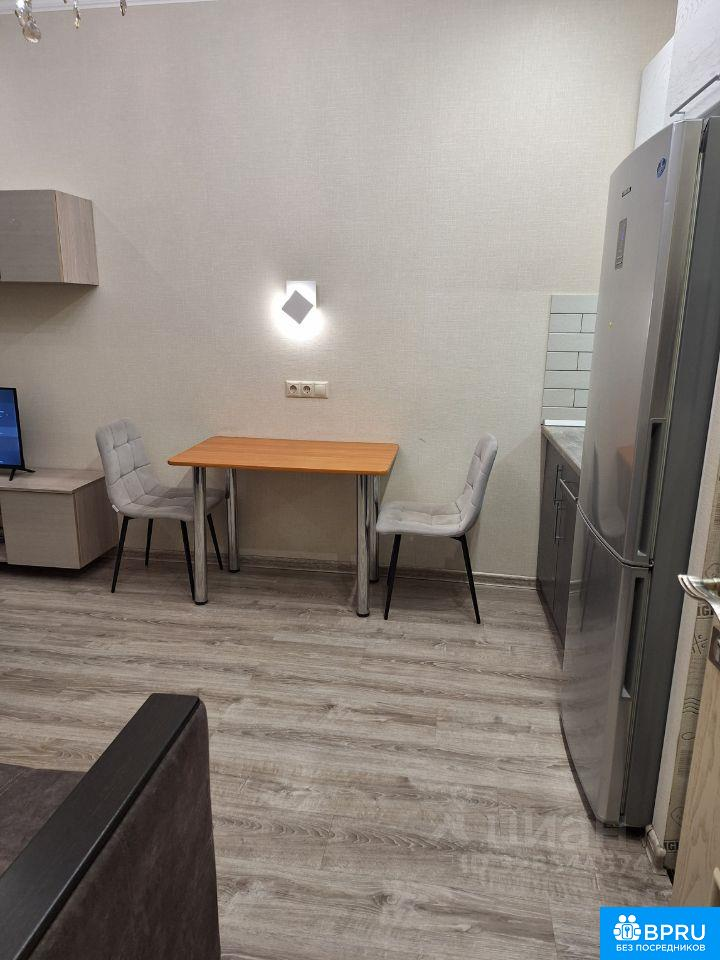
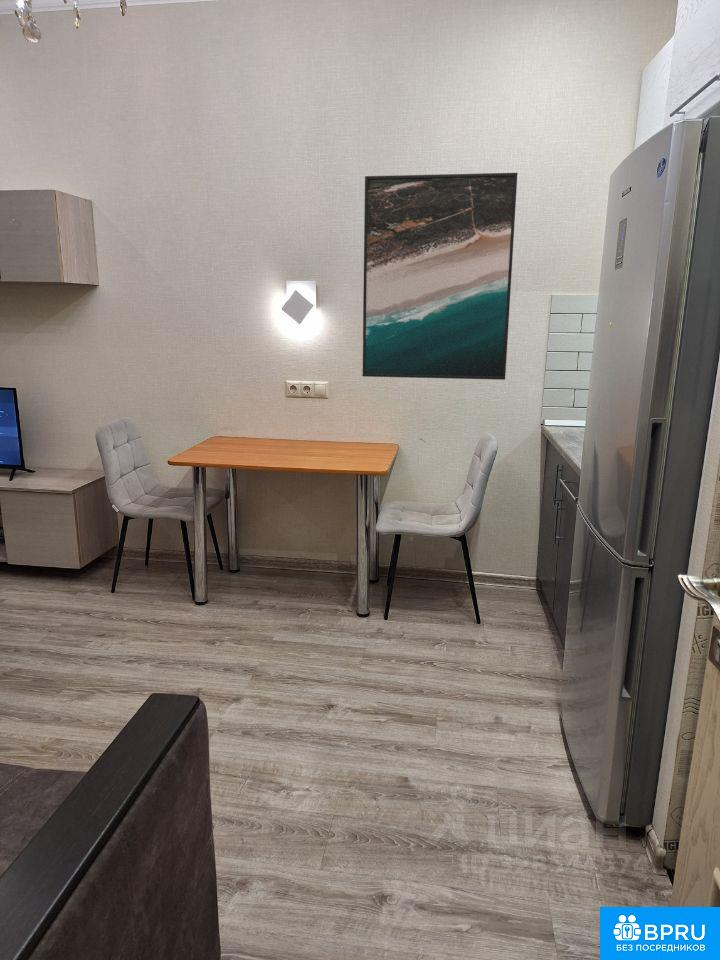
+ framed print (436, 279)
